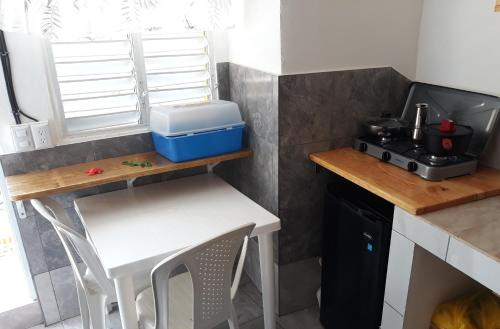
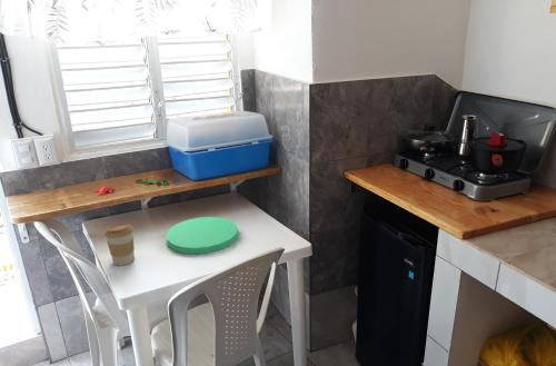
+ plate (202, 234)
+ coffee cup (120, 243)
